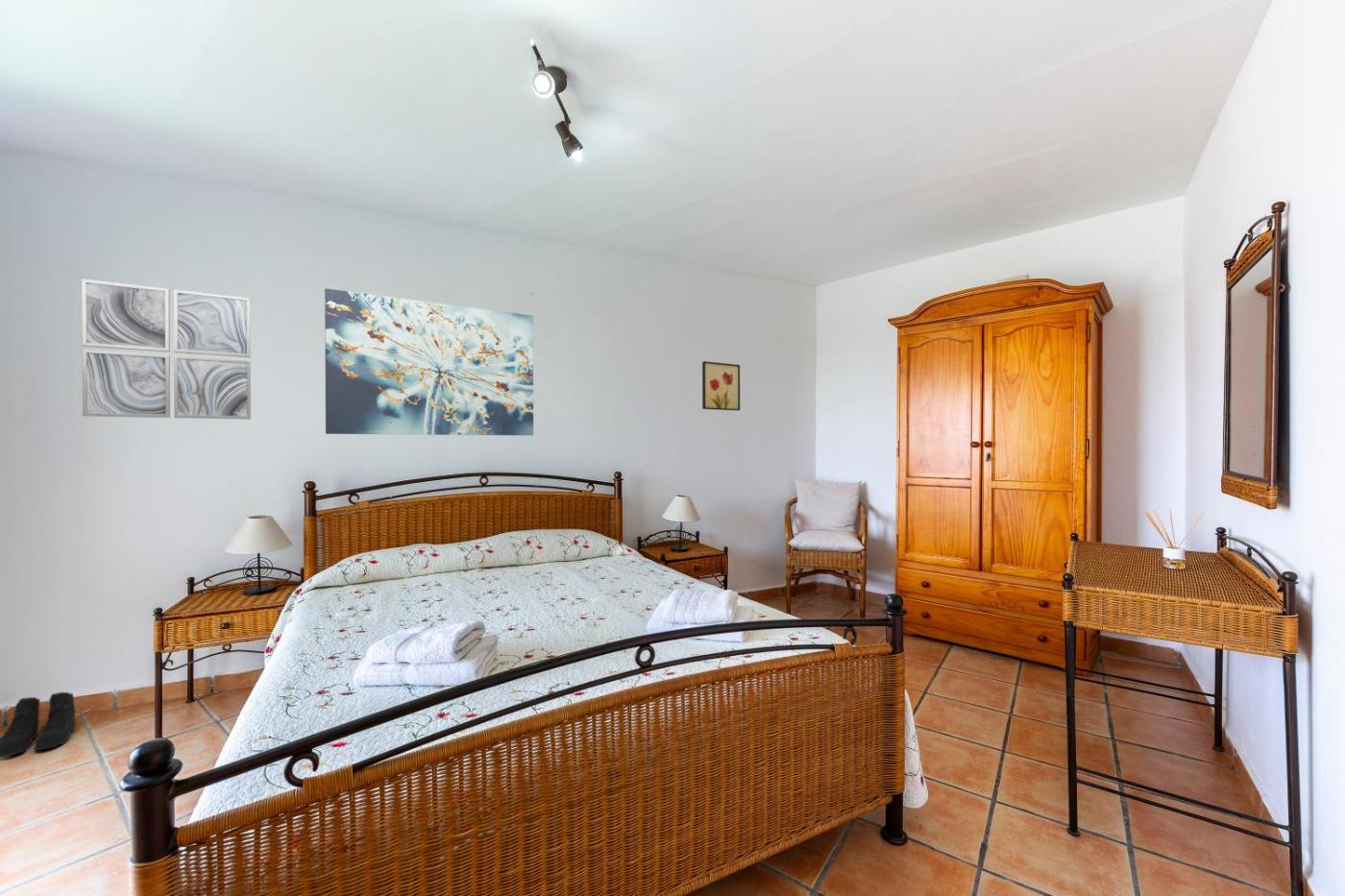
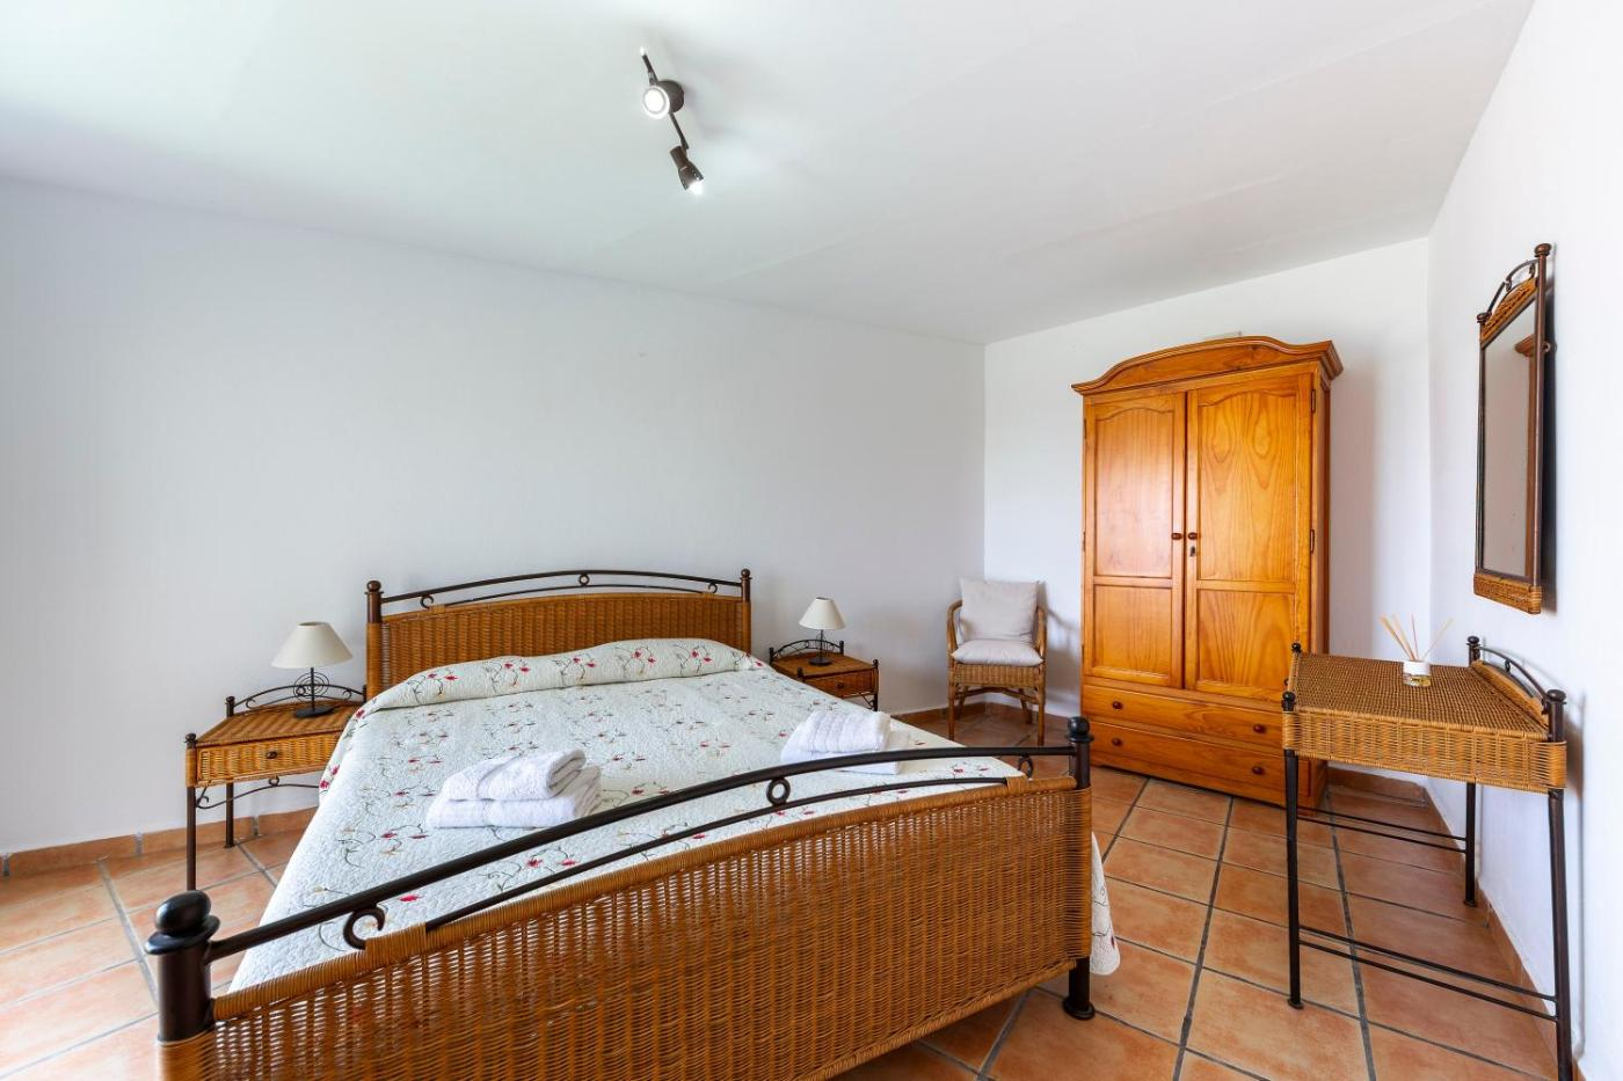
- wall art (438, 369)
- boots (37, 720)
- wall art (169, 351)
- wall art (721, 386)
